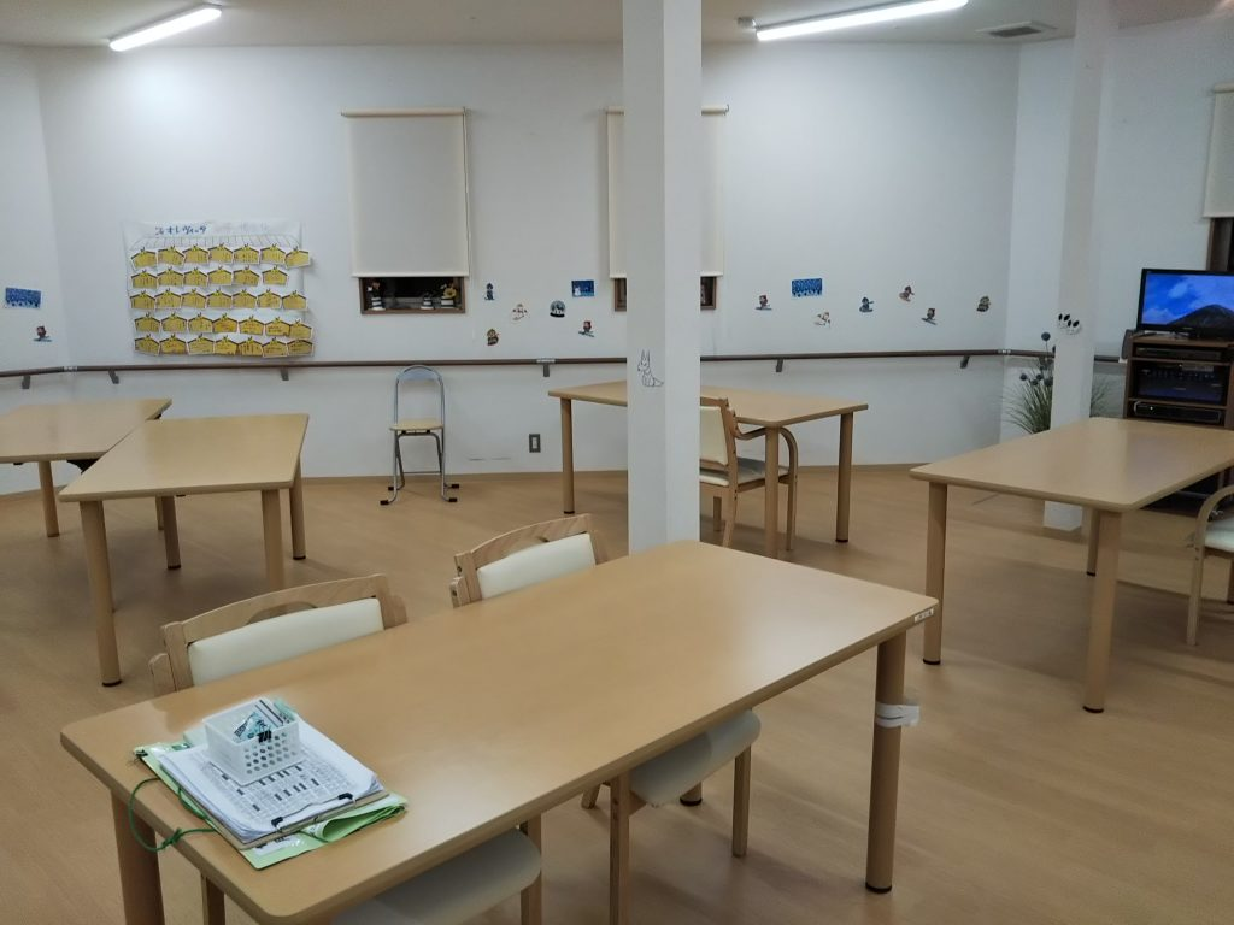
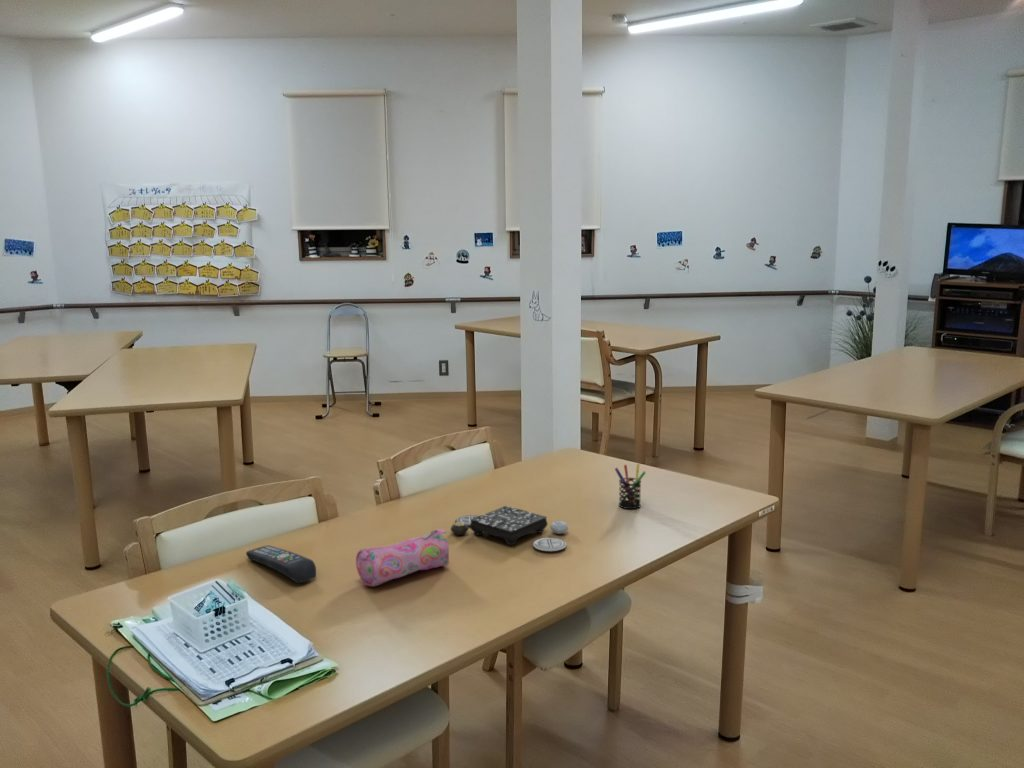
+ board game (509, 525)
+ remote control (280, 560)
+ pen holder (631, 484)
+ pencil case (404, 556)
